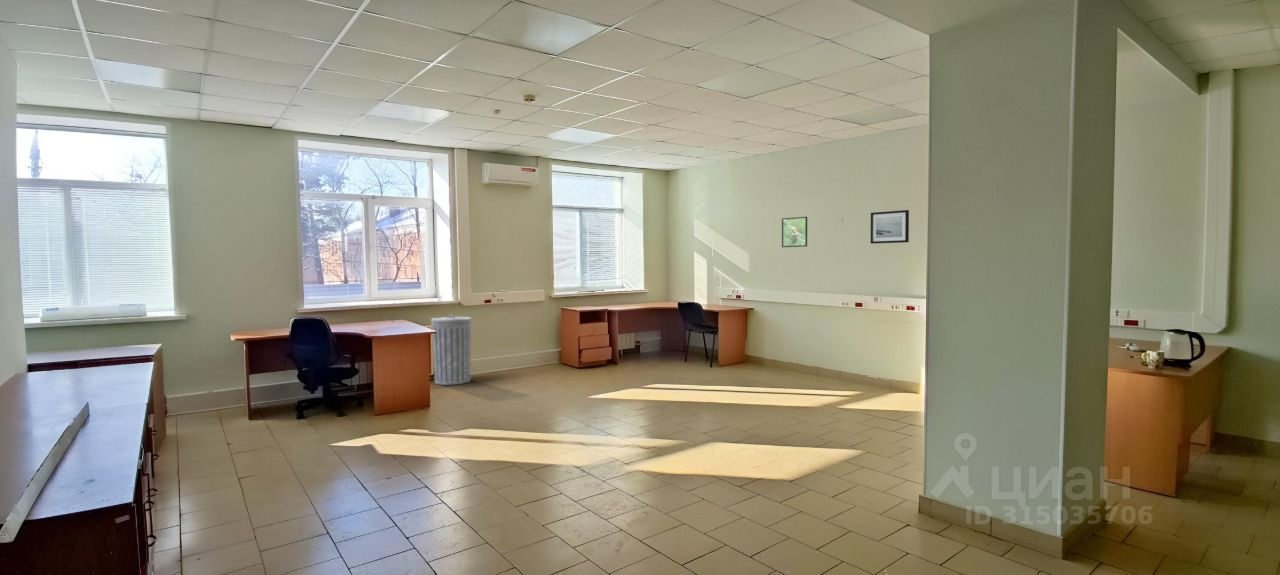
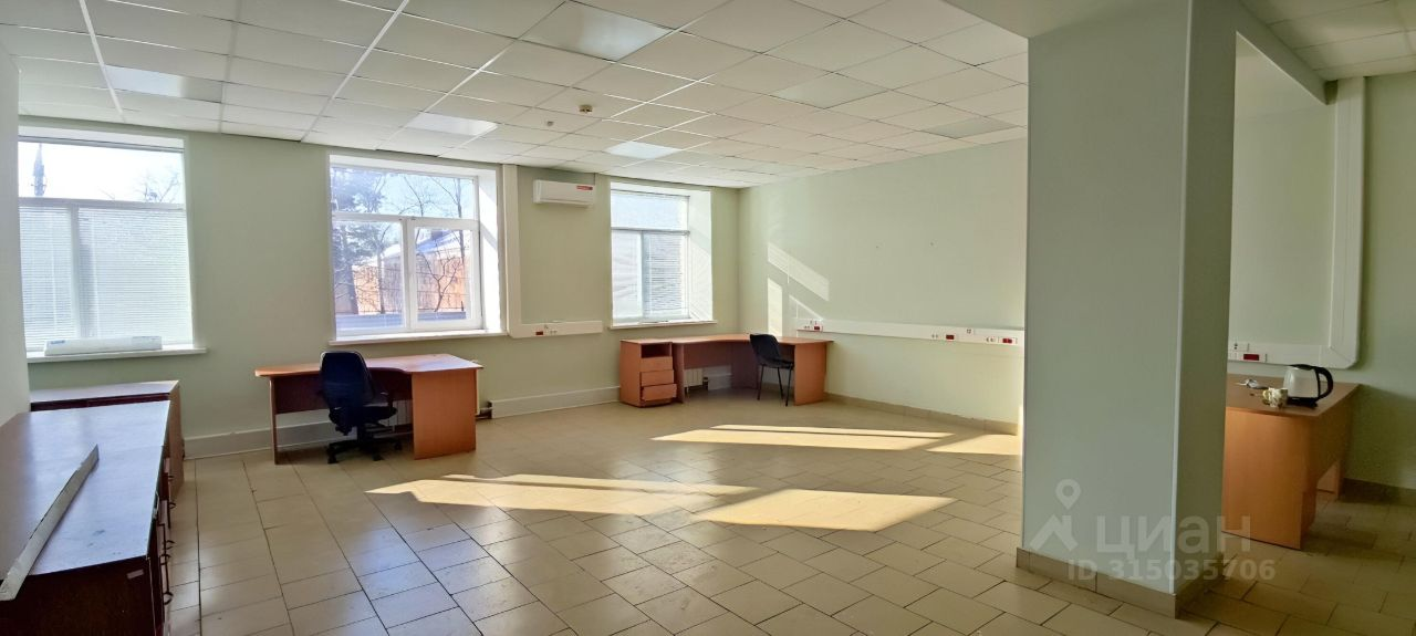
- wall art (889, 227)
- trash can (451, 348)
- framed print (794, 232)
